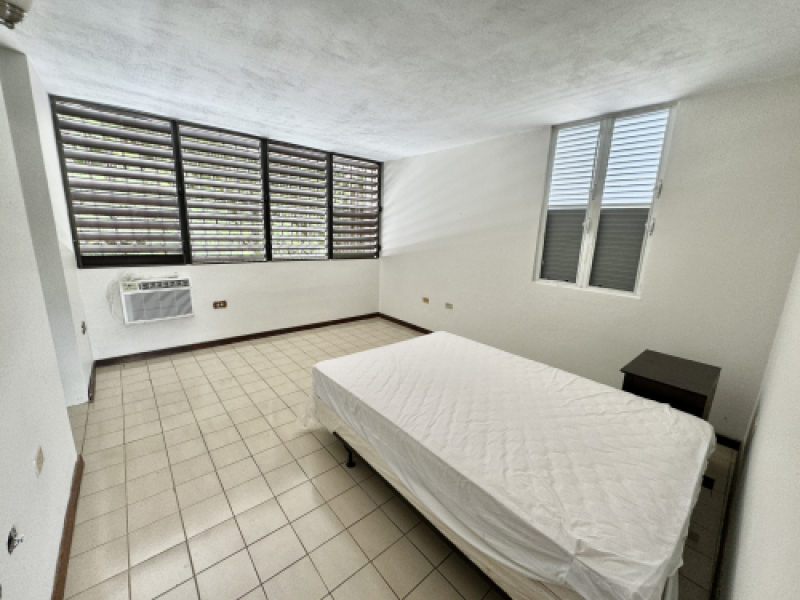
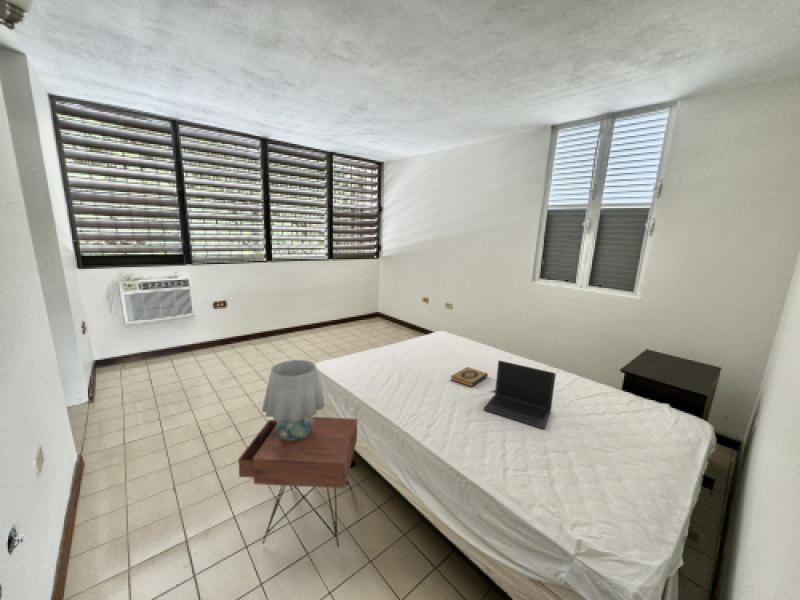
+ table lamp (294, 401)
+ nightstand (304, 475)
+ laptop (519, 391)
+ hardback book (469, 376)
